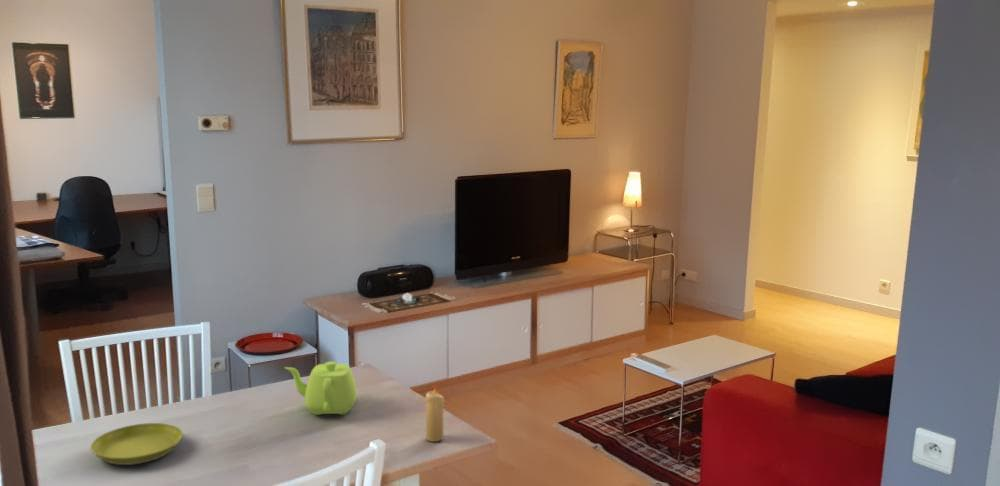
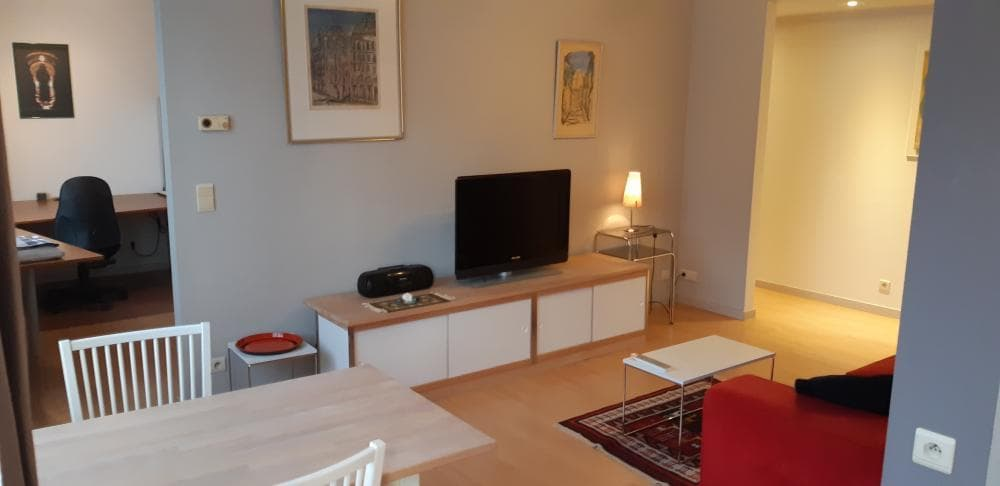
- candle (434, 411)
- teapot (320, 386)
- saucer (138, 445)
